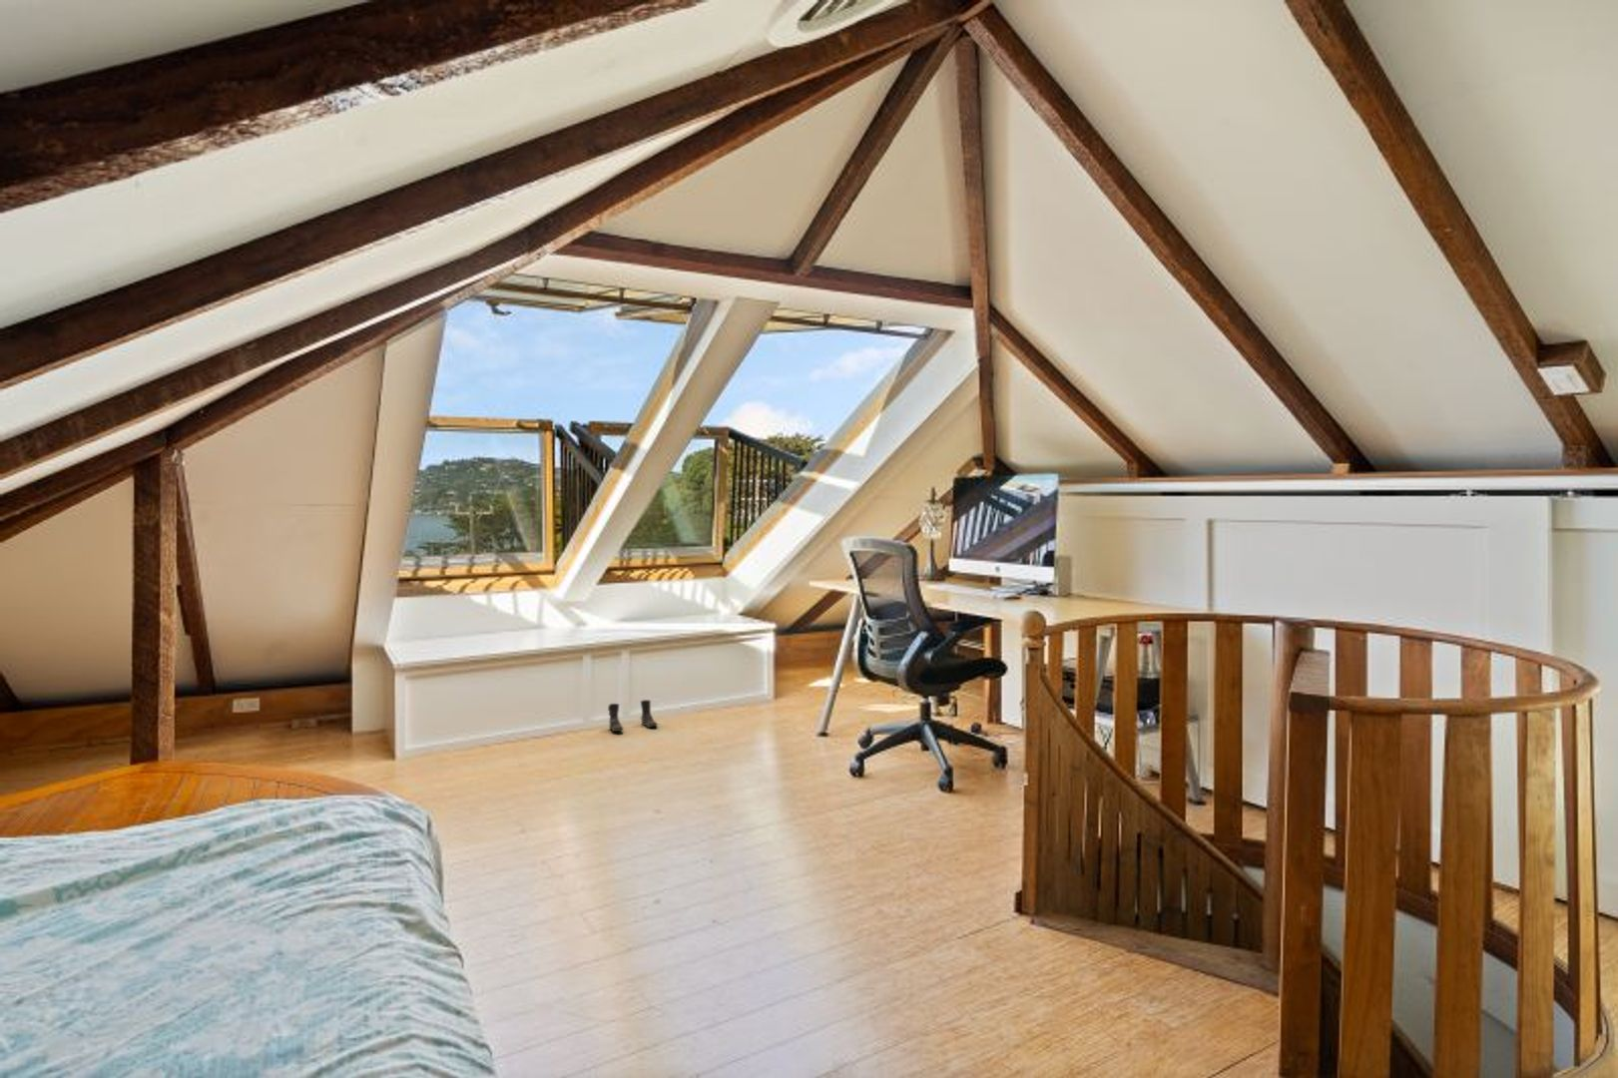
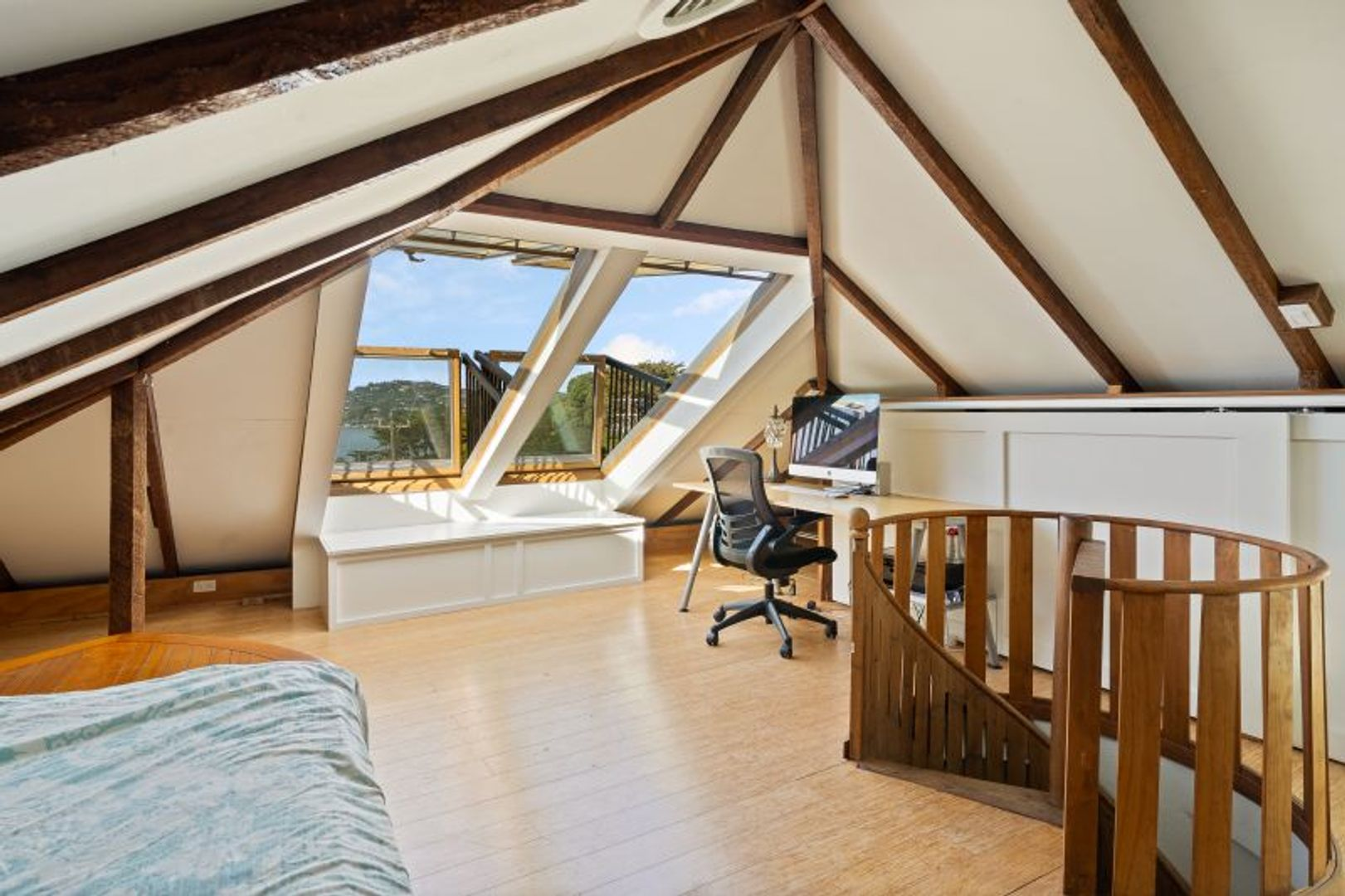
- boots (641, 717)
